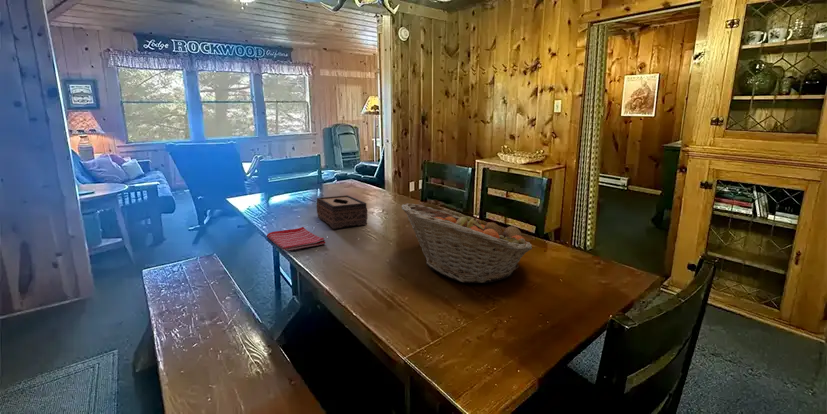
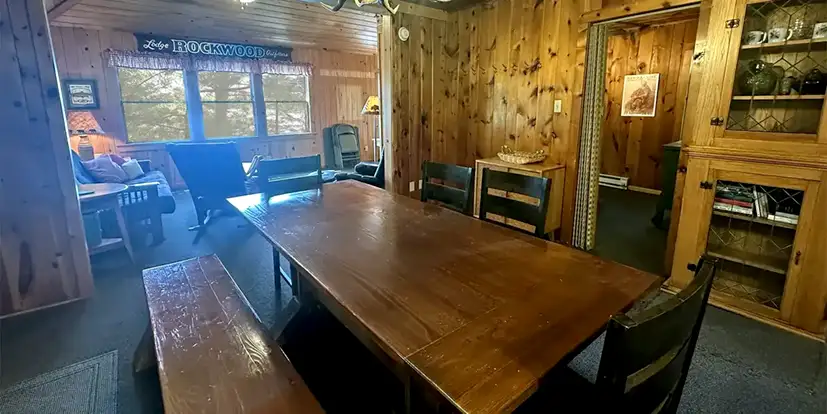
- fruit basket (463, 236)
- dish towel (295, 237)
- tissue box (341, 210)
